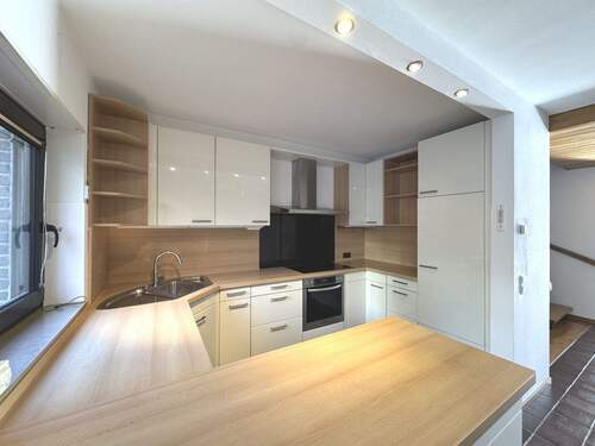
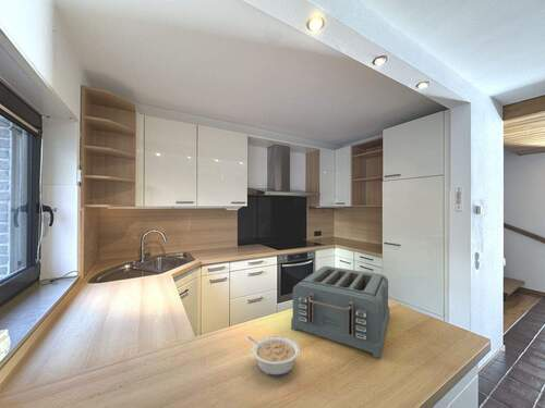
+ toaster (341, 301)
+ legume (274, 355)
